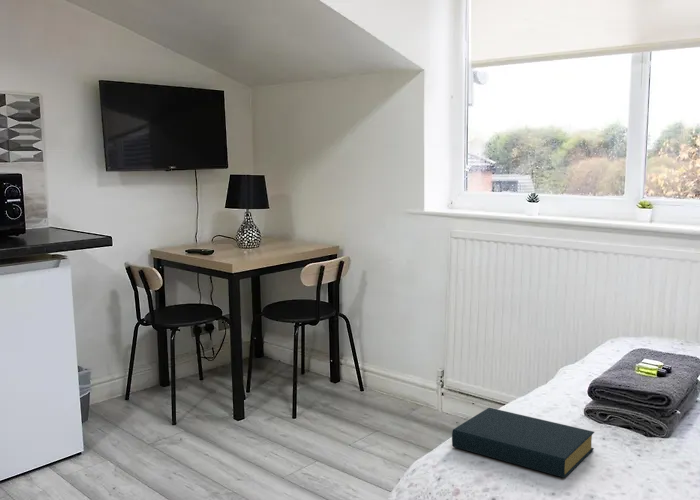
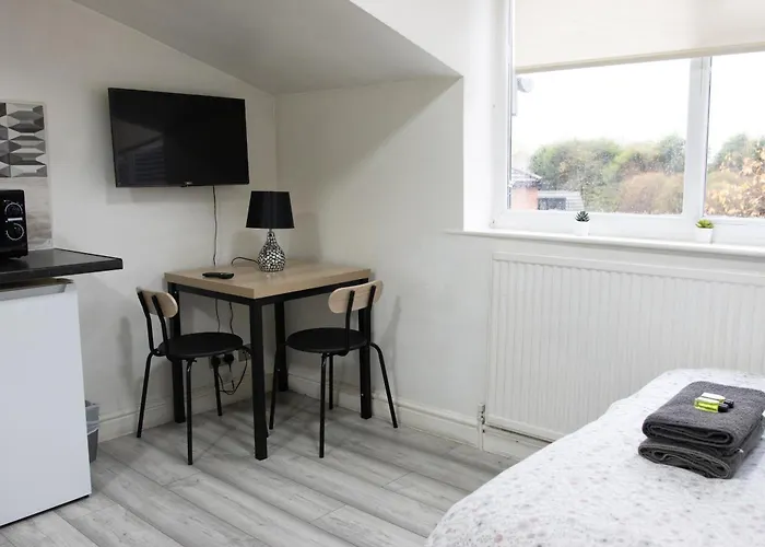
- hardback book (522, 439)
